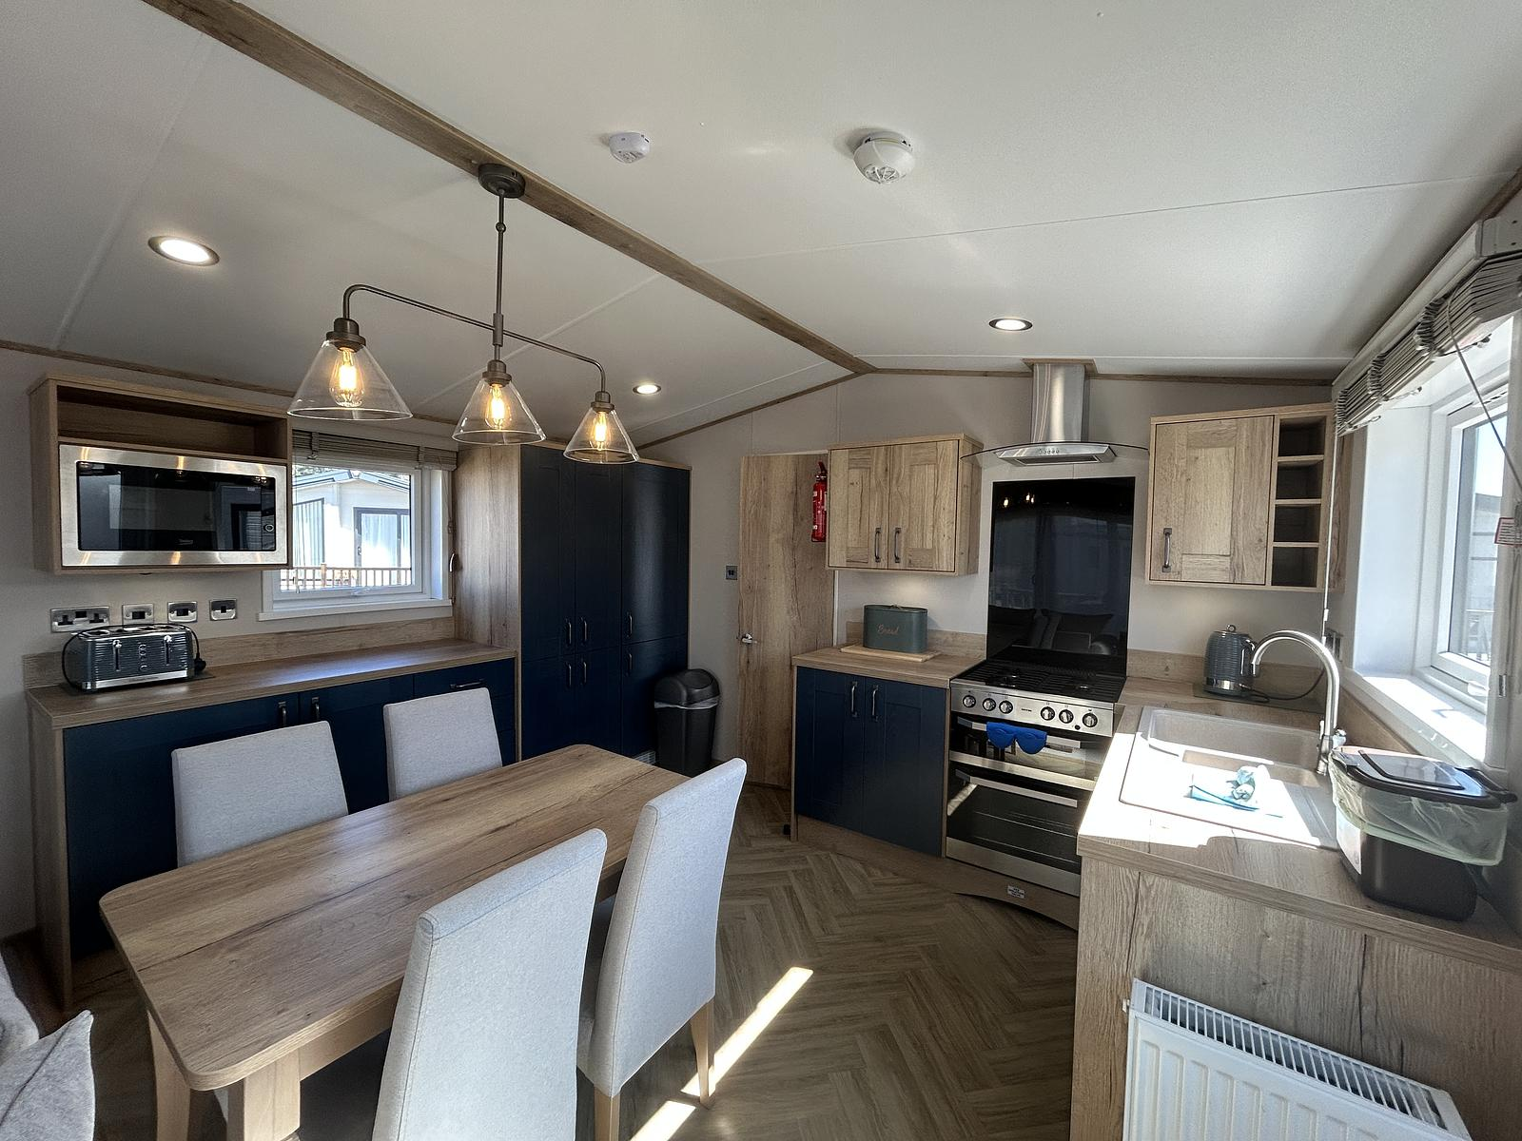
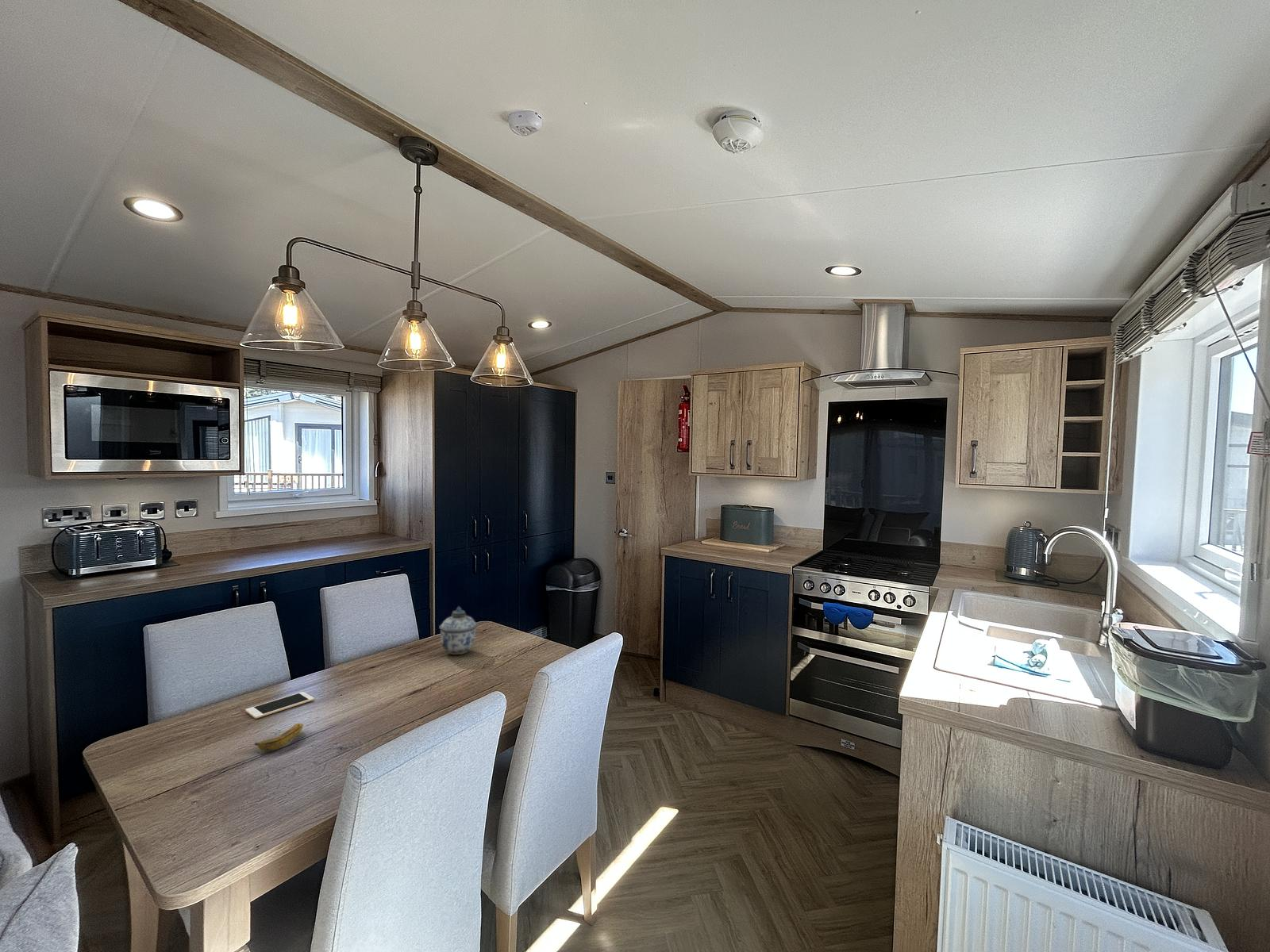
+ banana (283, 735)
+ lidded jar (458, 628)
+ cell phone (280, 704)
